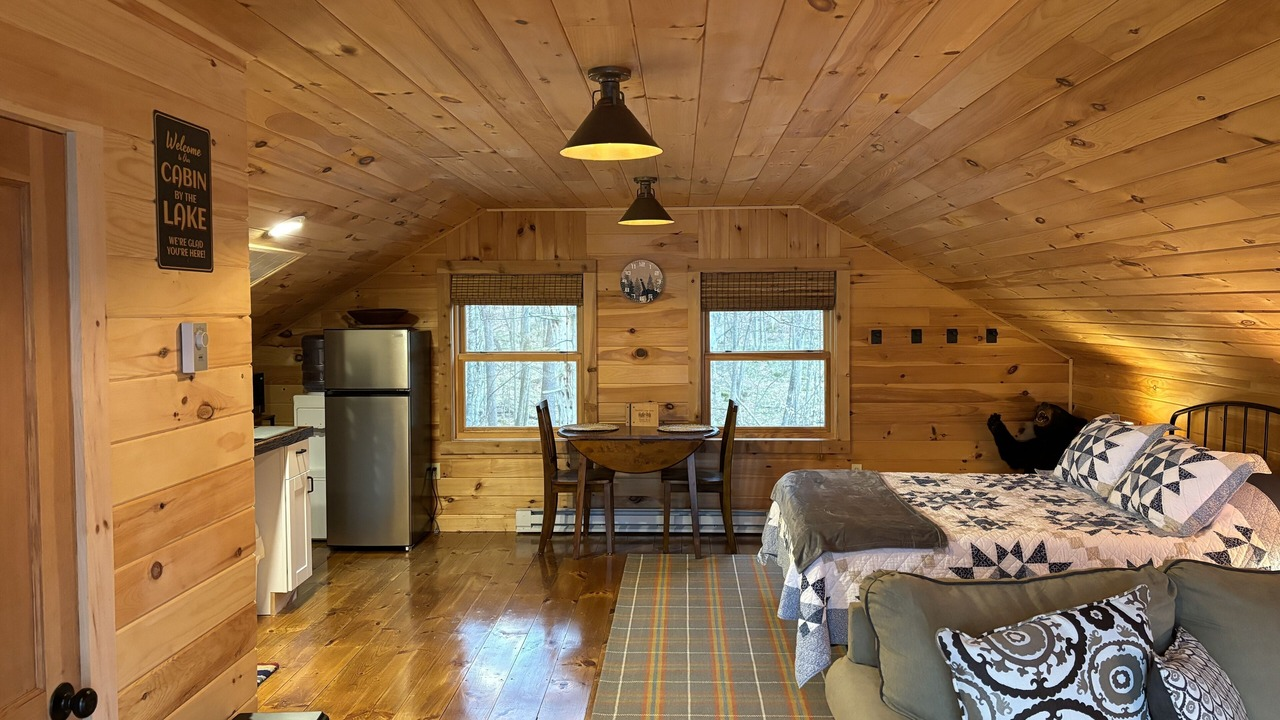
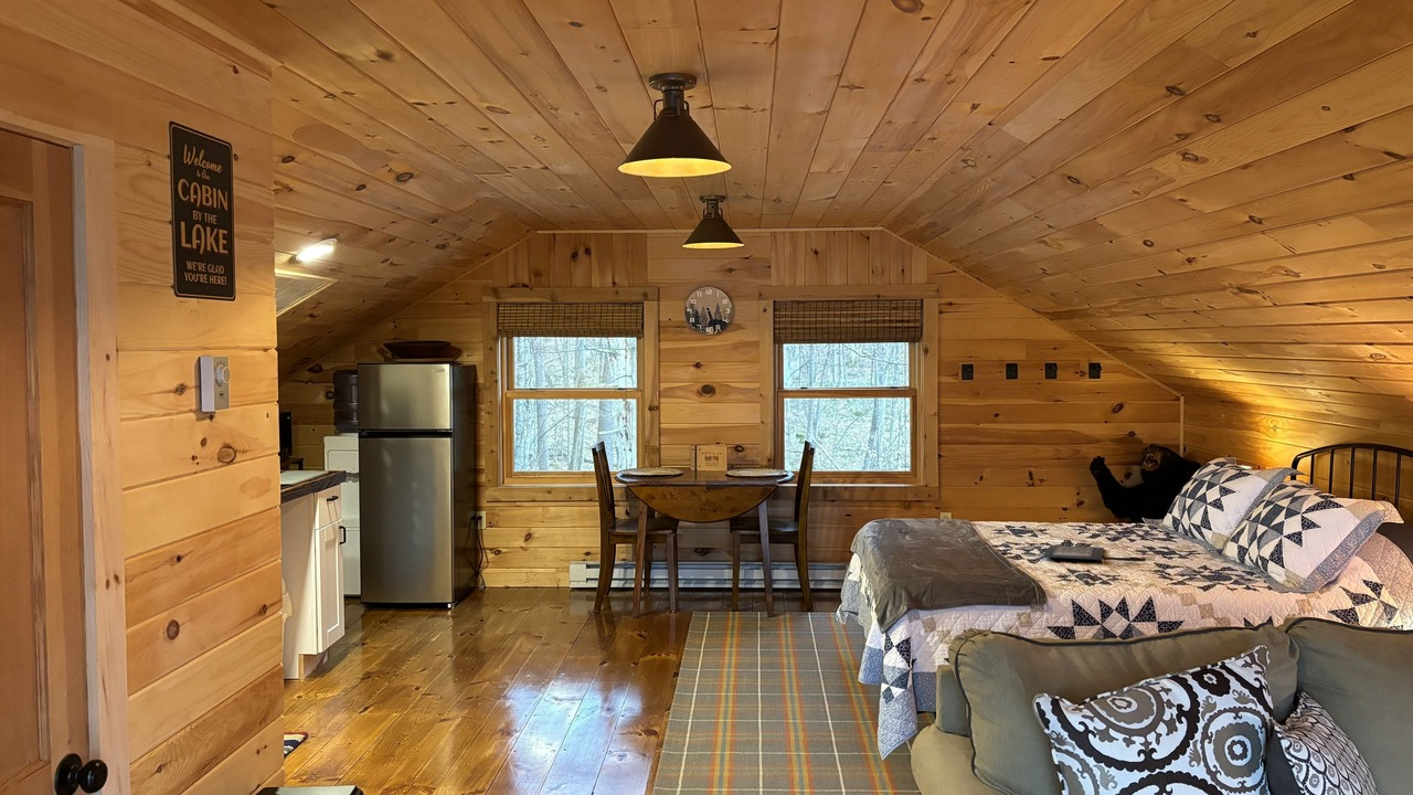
+ clutch bag (1076, 552)
